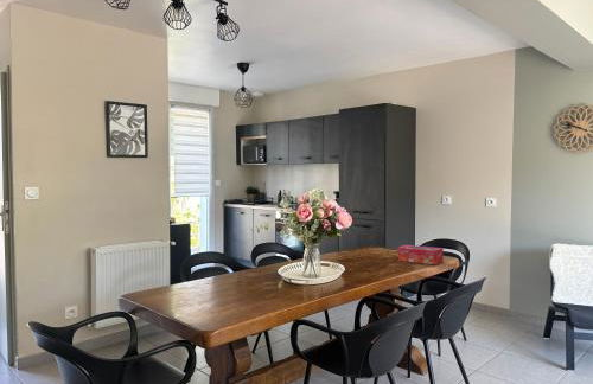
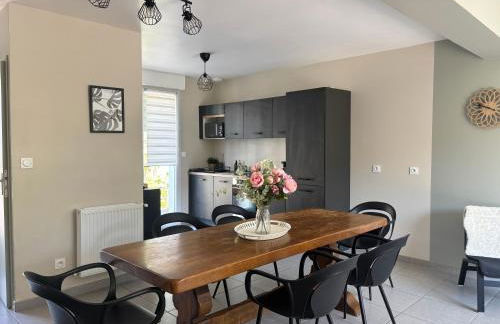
- tissue box (420, 254)
